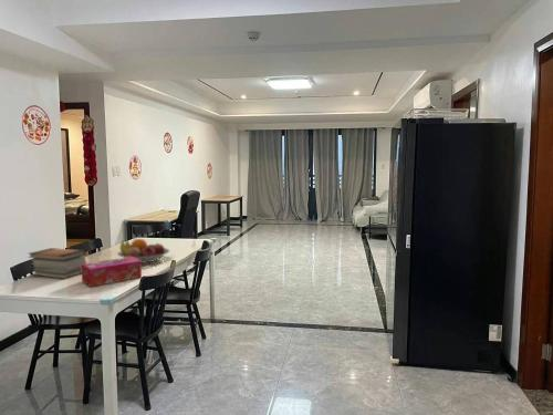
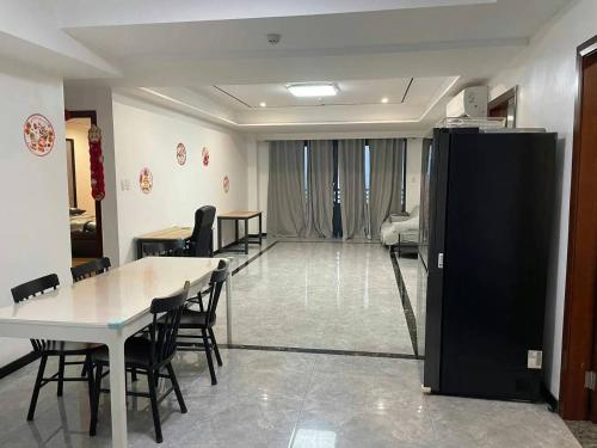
- fruit bowl (144, 249)
- tissue box (112, 270)
- book stack (58, 262)
